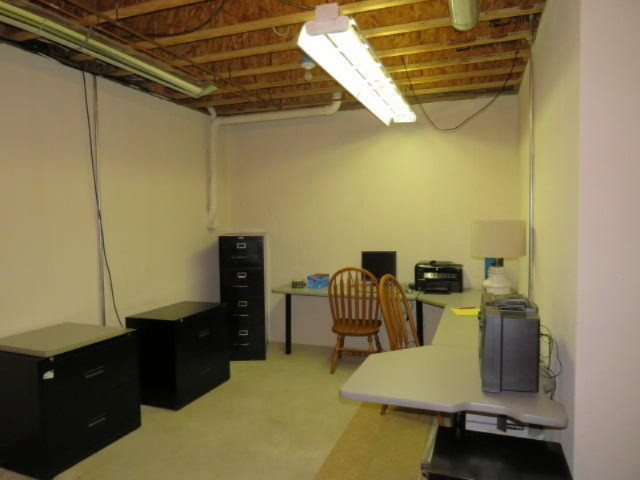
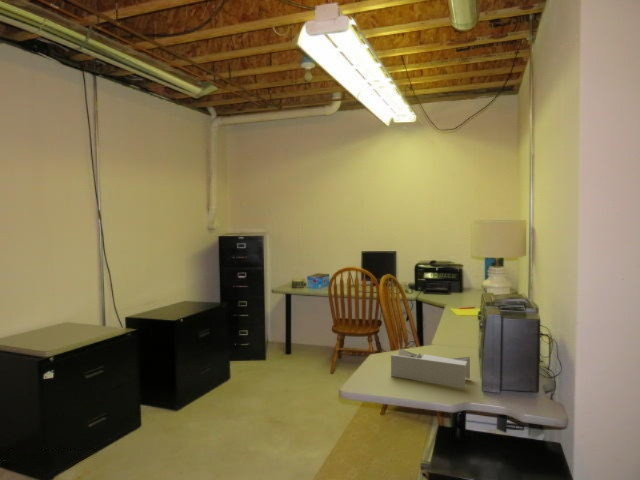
+ desk organizer (430, 365)
